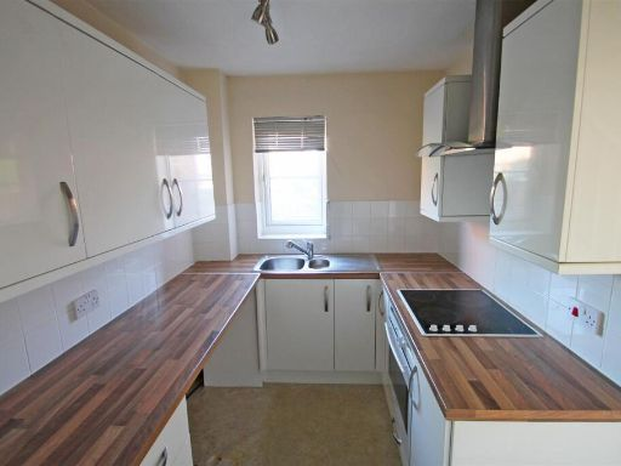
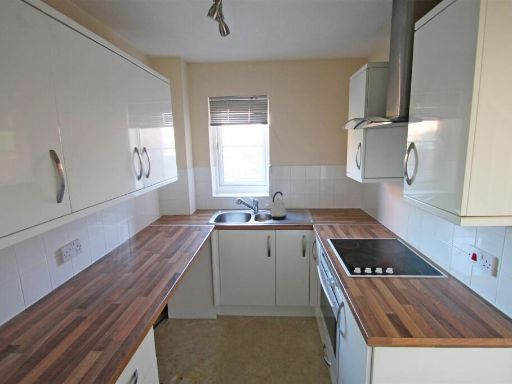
+ kettle (278, 204)
